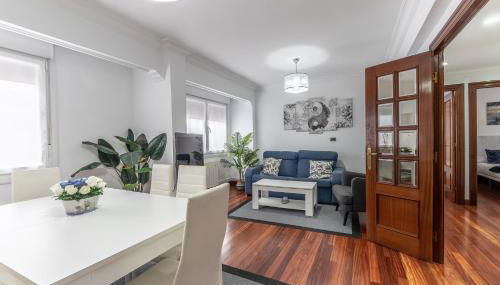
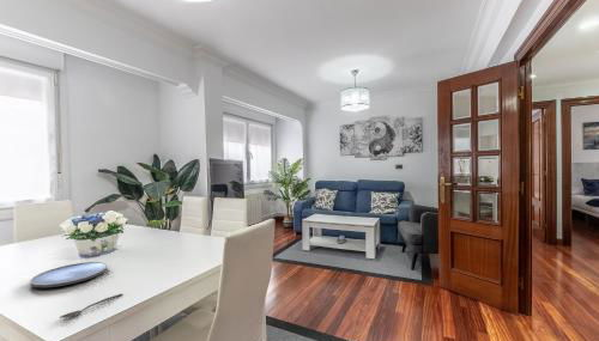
+ plate (71, 274)
+ spoon (93, 304)
